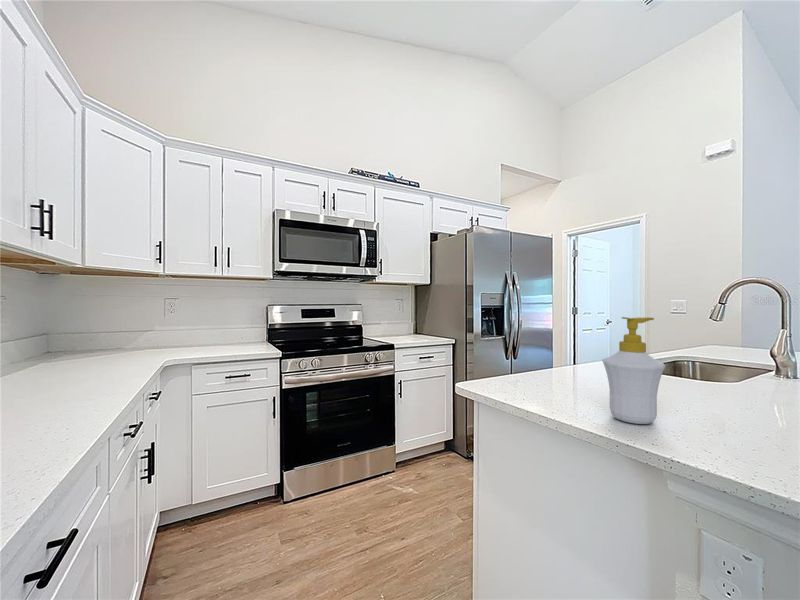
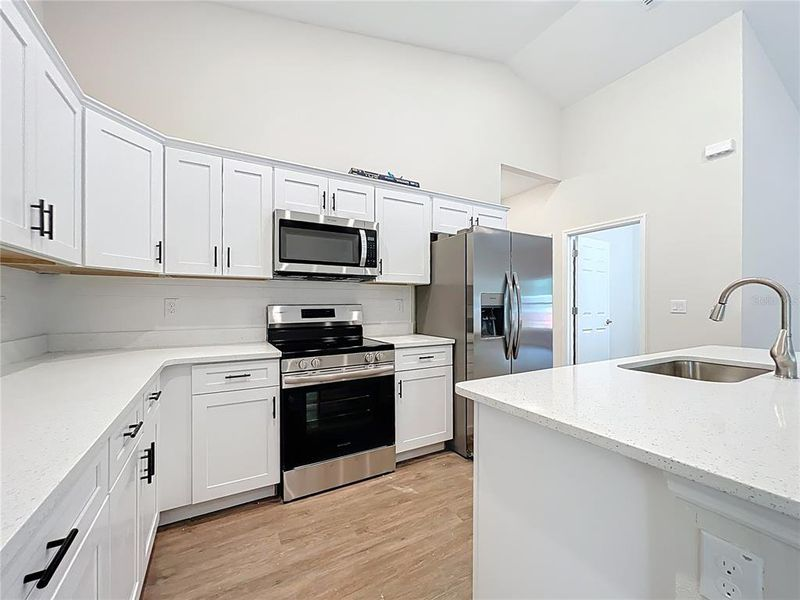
- soap bottle (632, 368)
